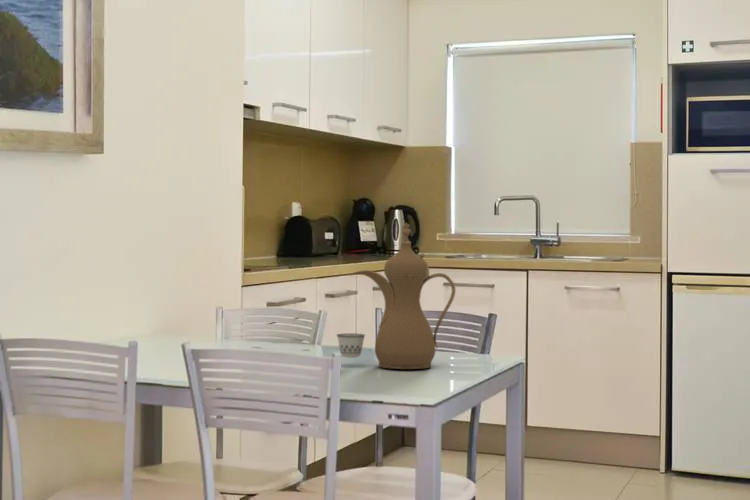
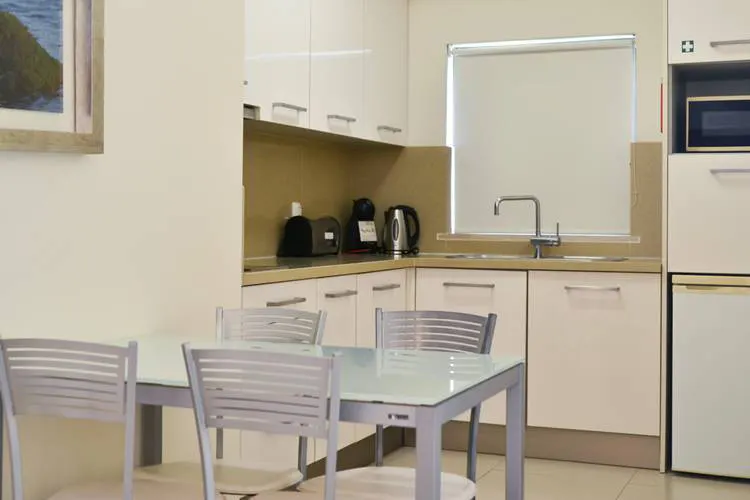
- teapot (396, 294)
